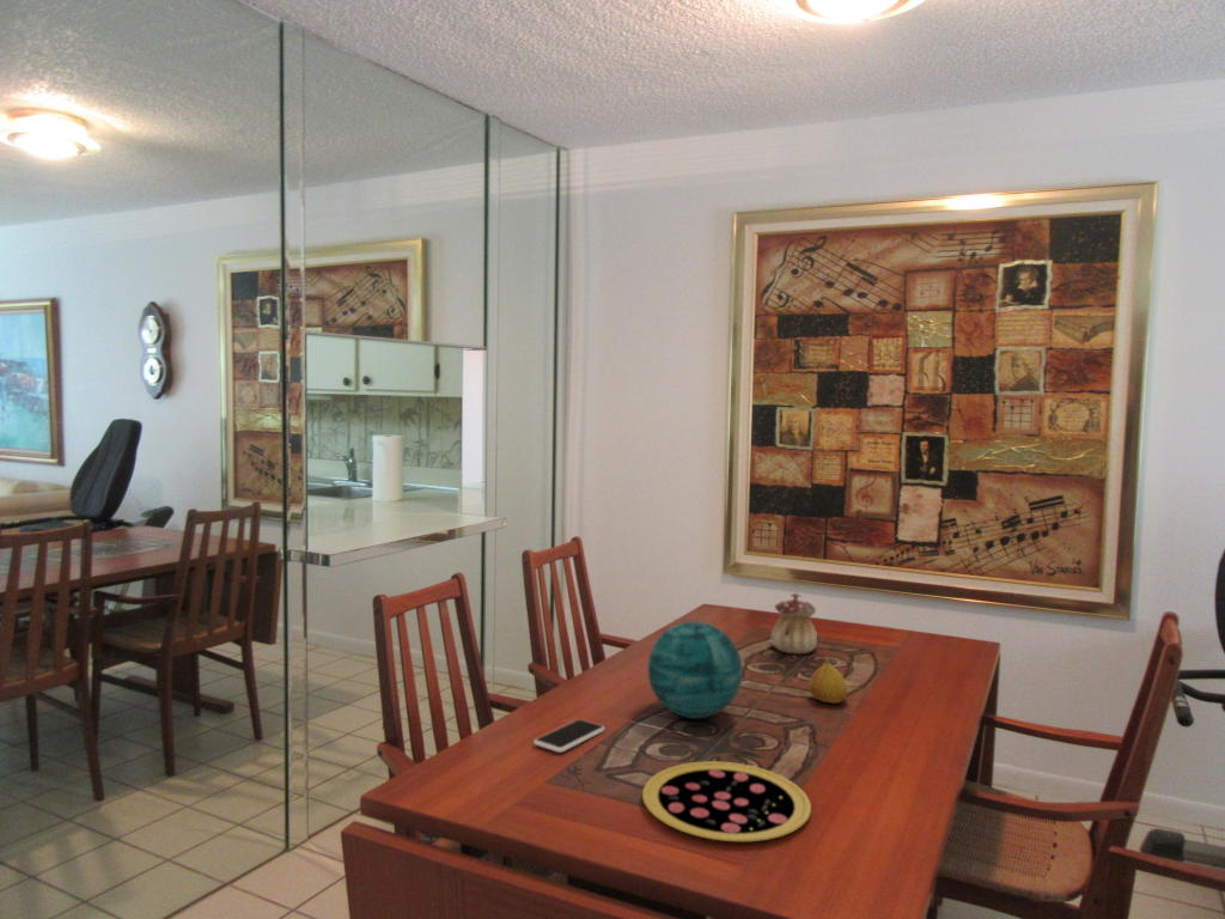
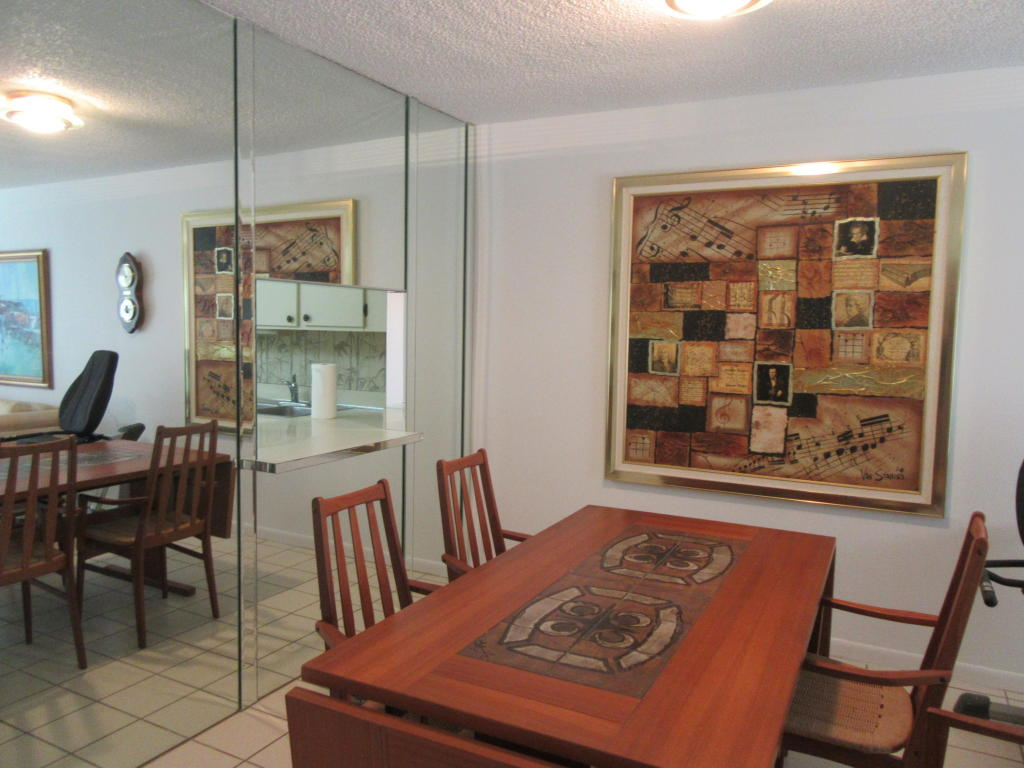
- pizza (725, 798)
- fruit (828, 677)
- decorative orb (694, 669)
- smartphone (569, 735)
- teapot (793, 621)
